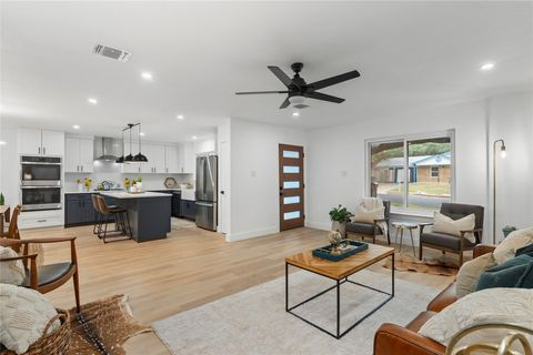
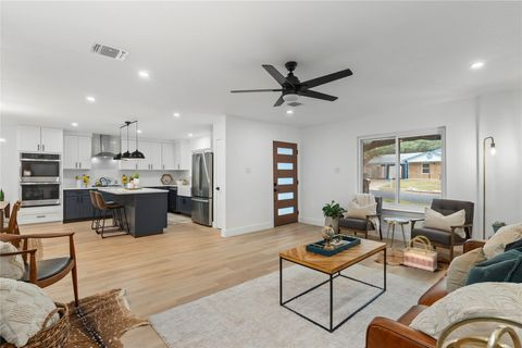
+ basket (420, 251)
